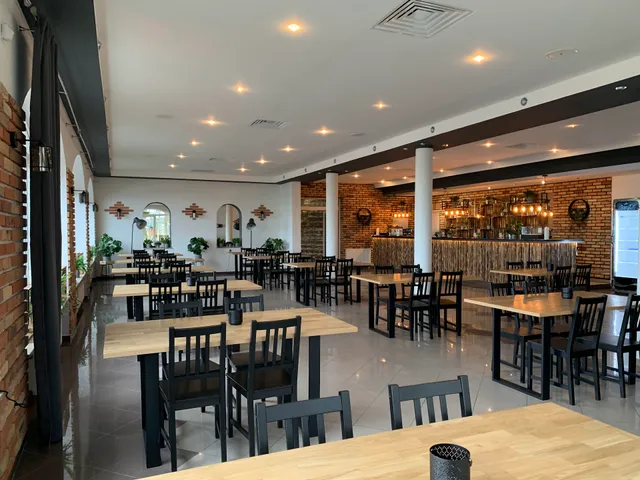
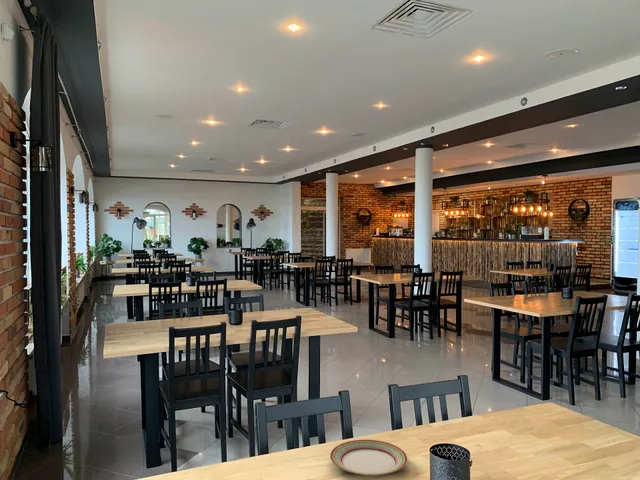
+ plate (368, 459)
